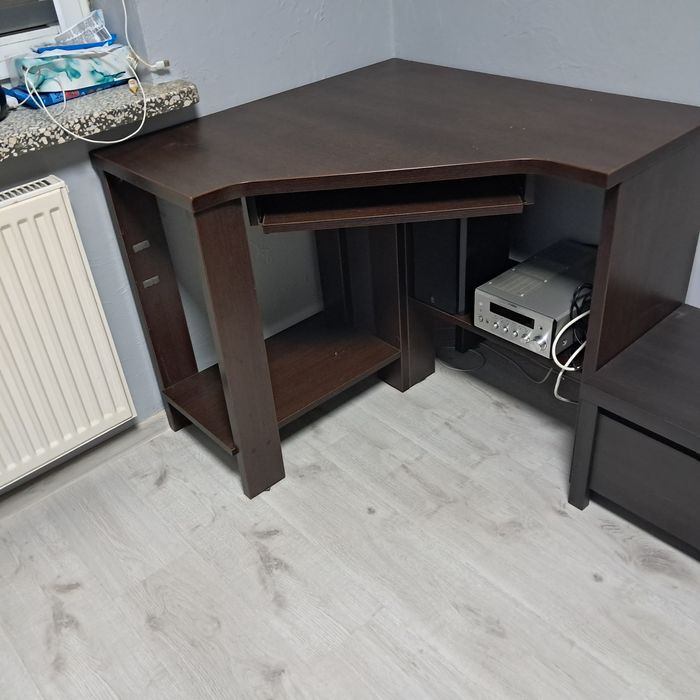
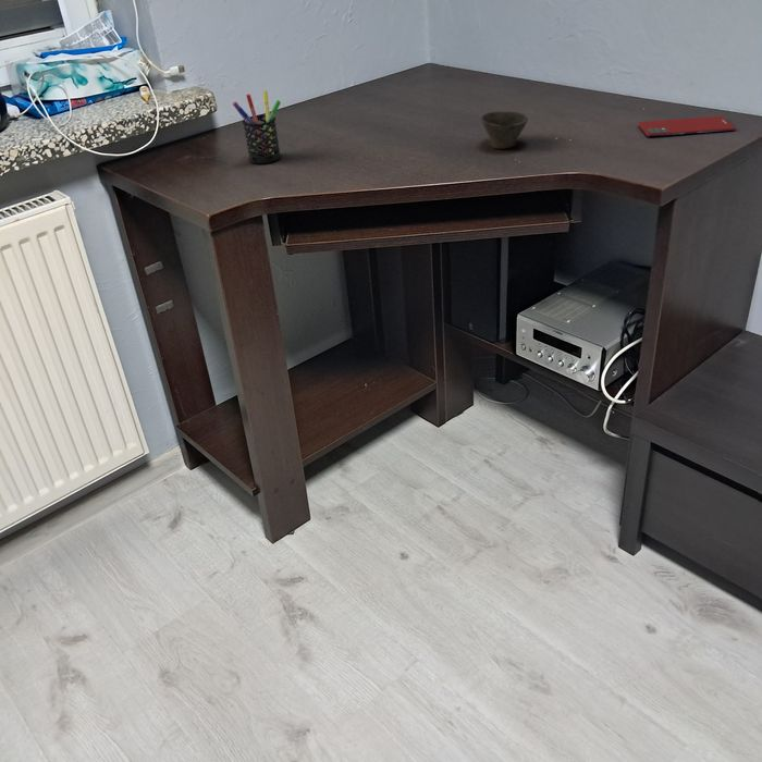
+ cup (502, 130)
+ pen holder (262, 125)
+ smartphone (685, 125)
